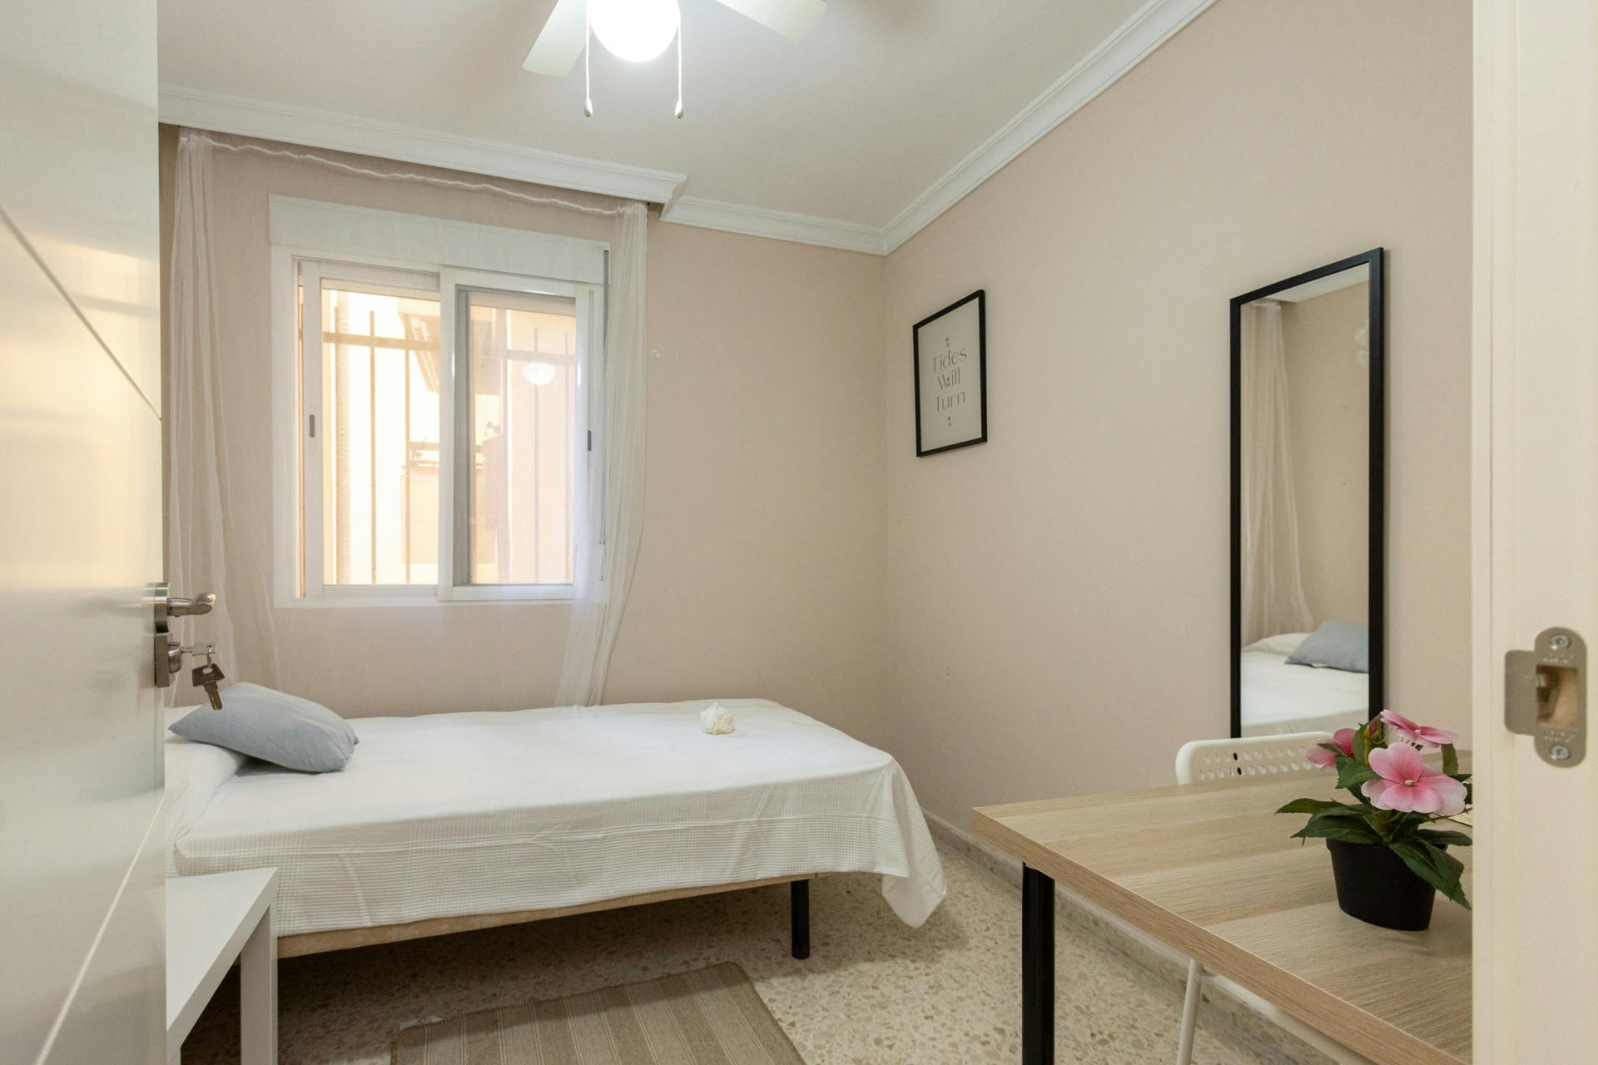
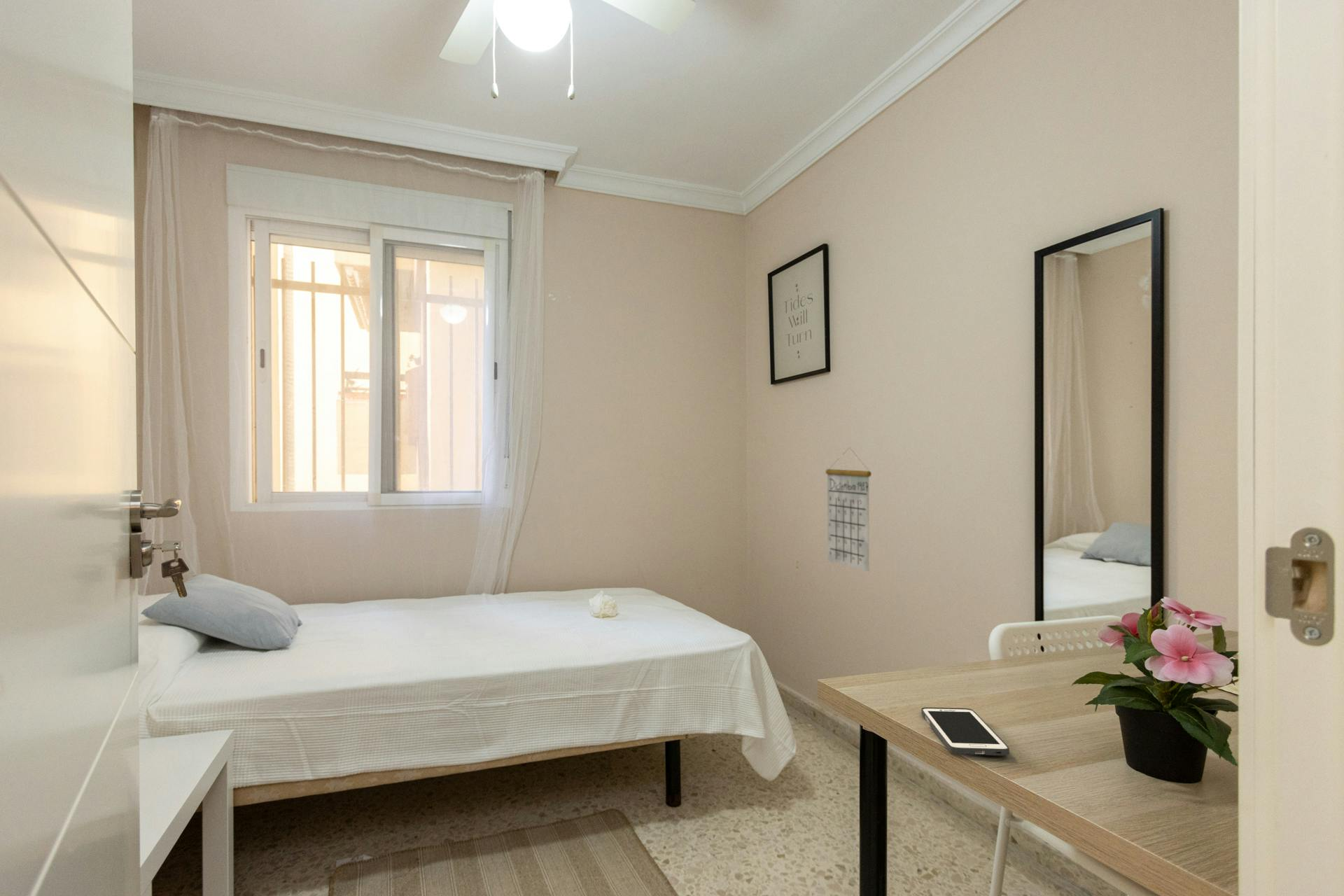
+ calendar (847, 506)
+ cell phone (962, 729)
